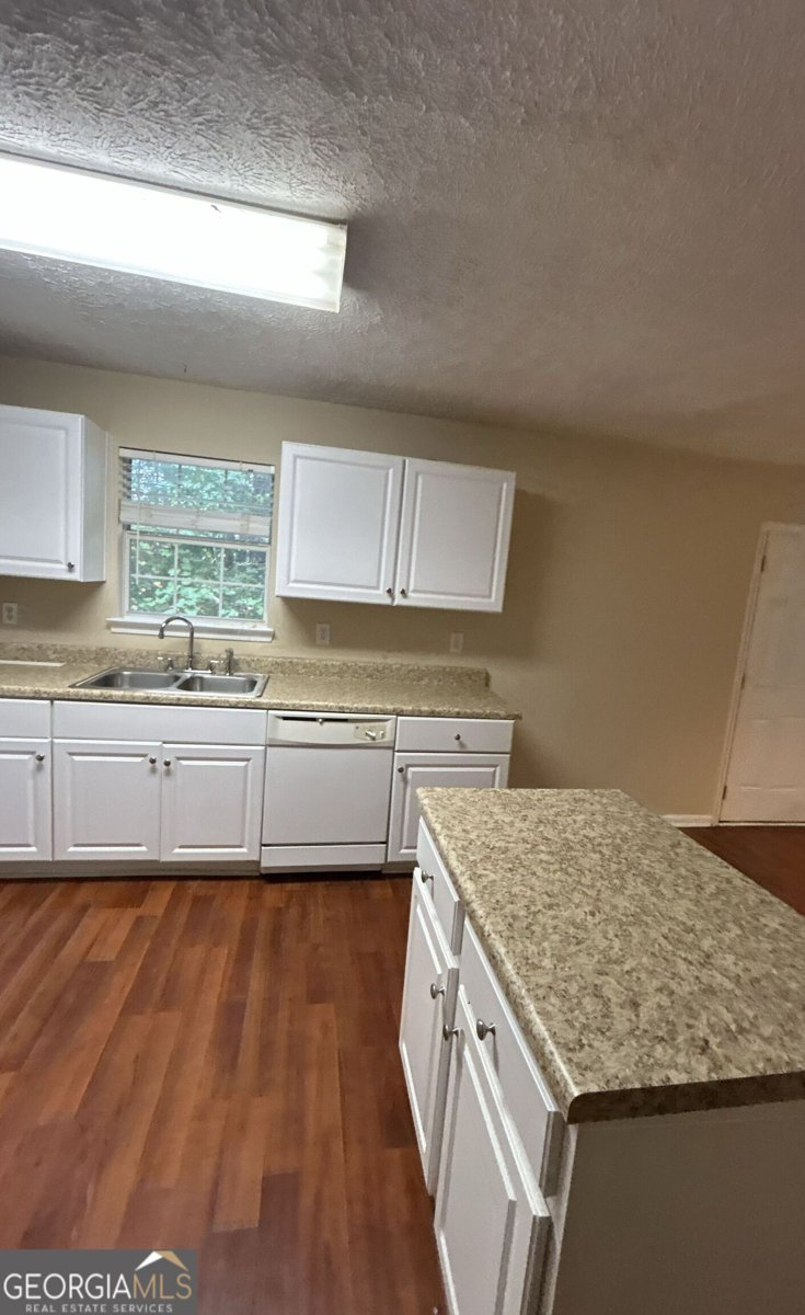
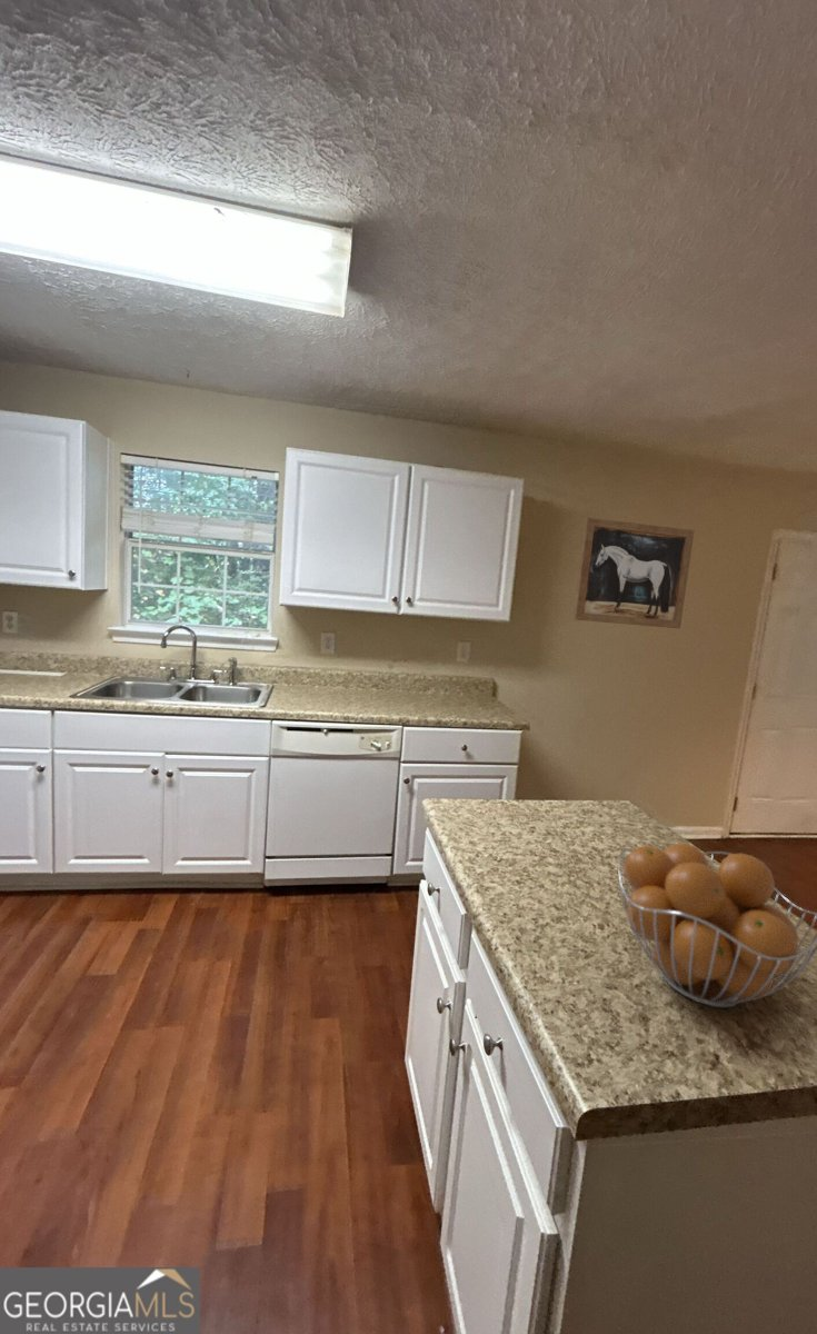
+ wall art (634, 575)
+ fruit basket (709, 919)
